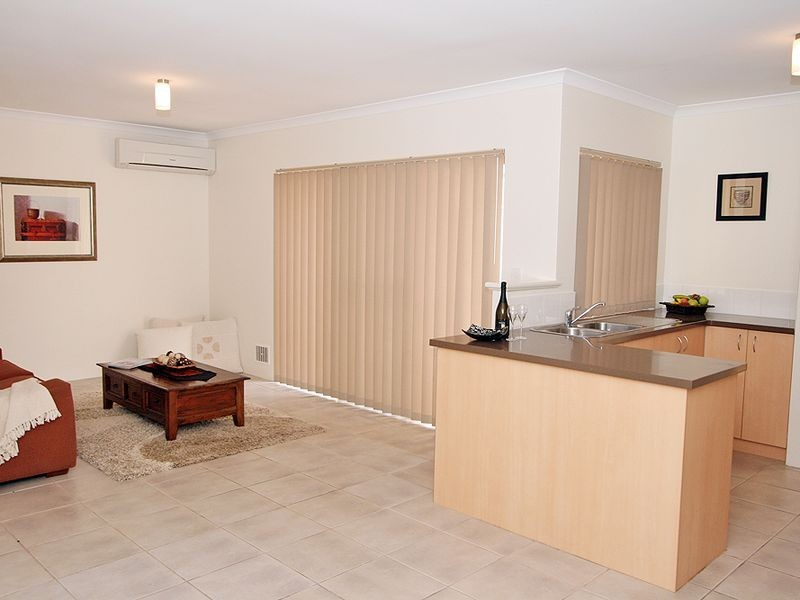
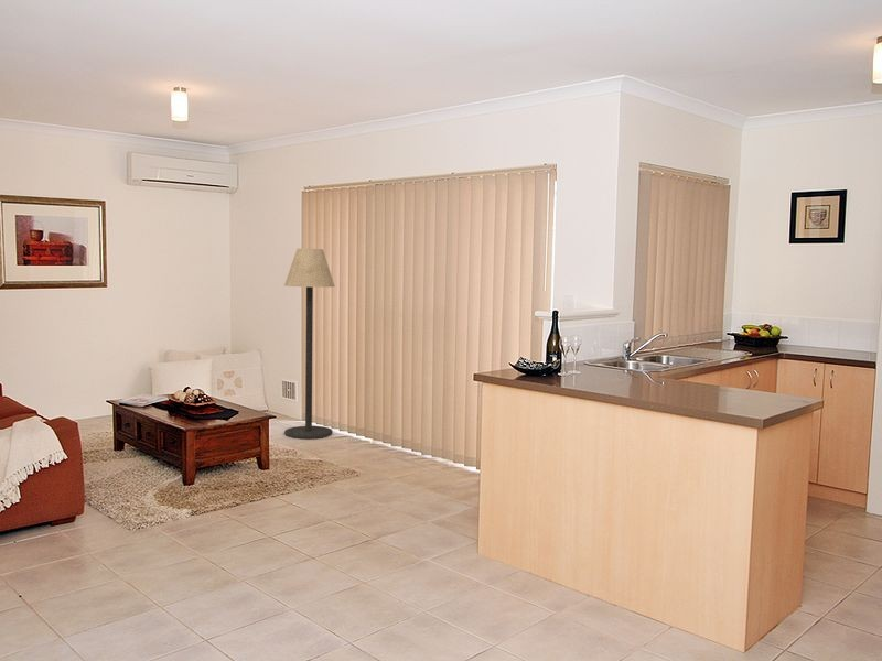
+ floor lamp (309, 342)
